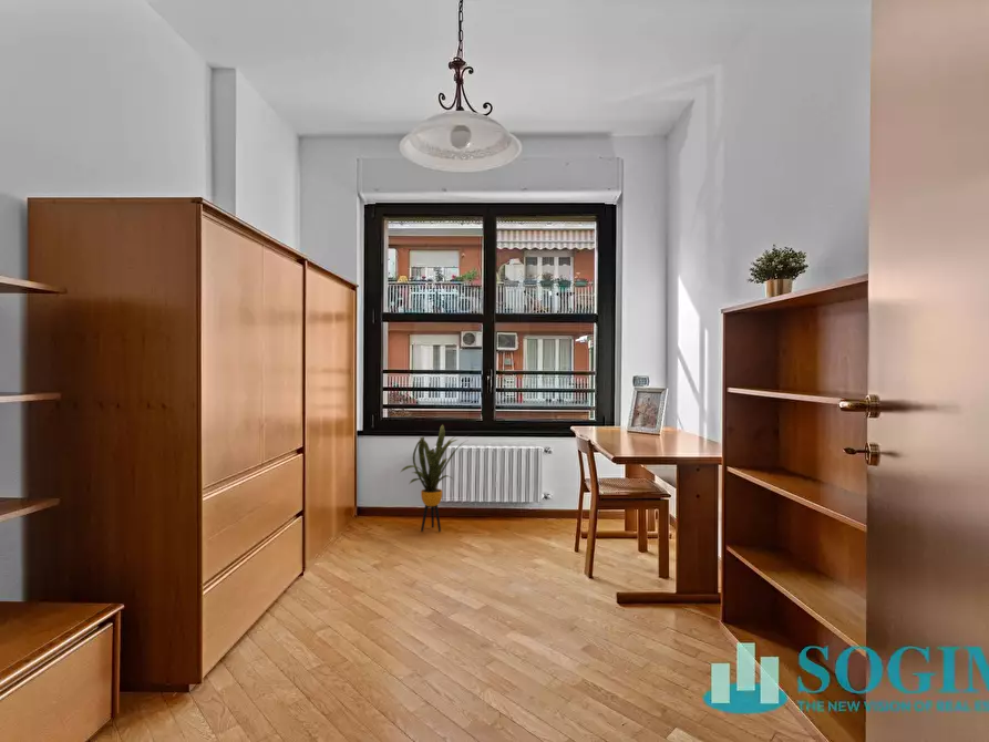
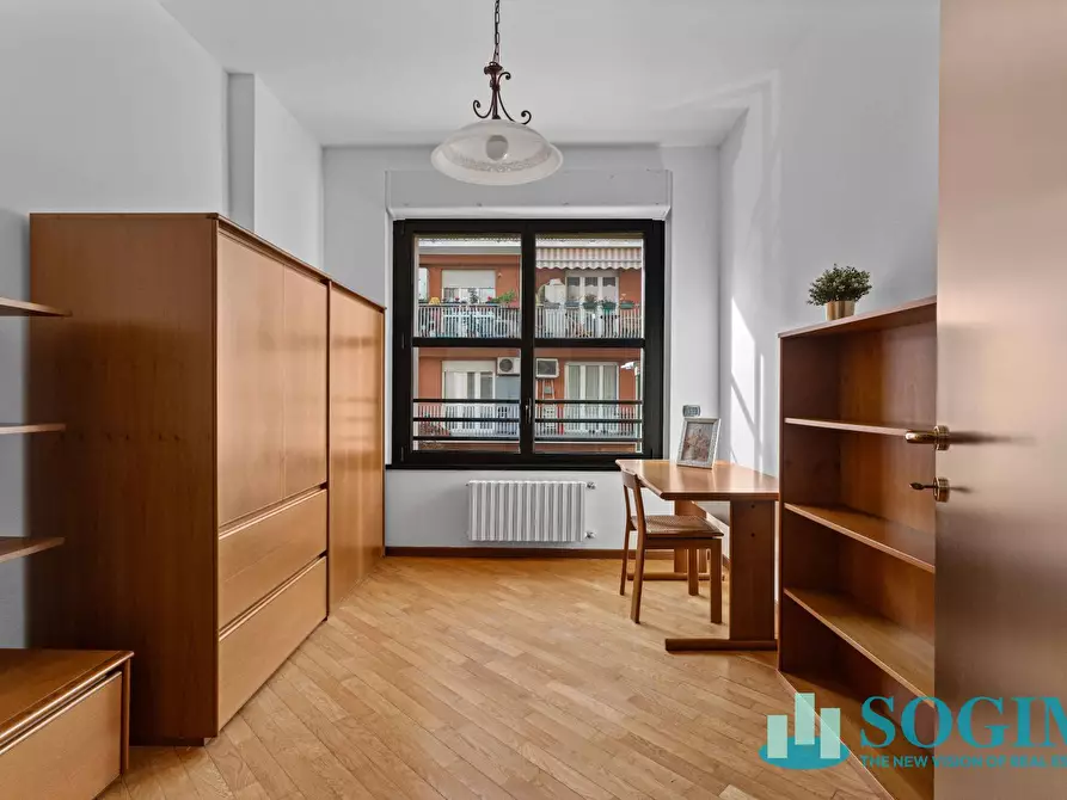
- house plant (436, 478)
